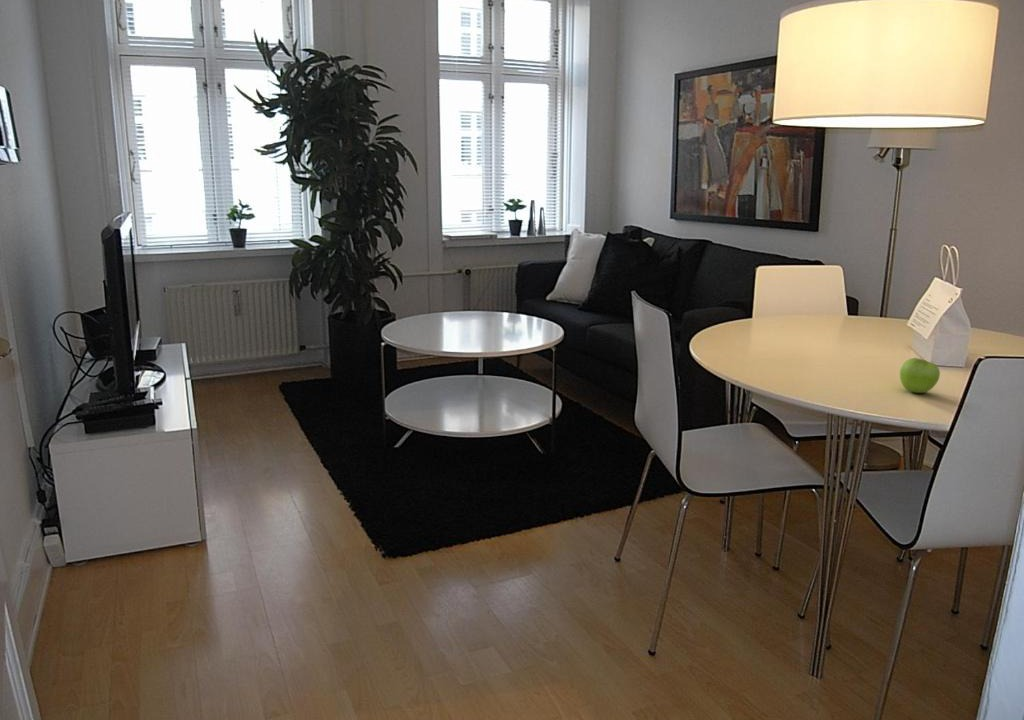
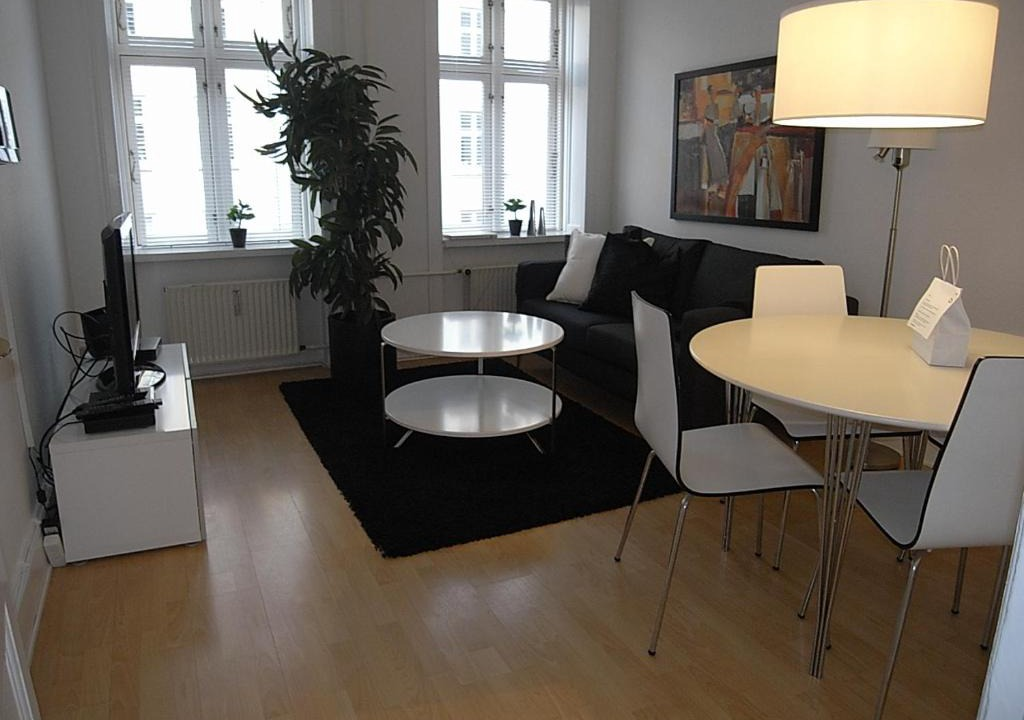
- fruit (919, 374)
